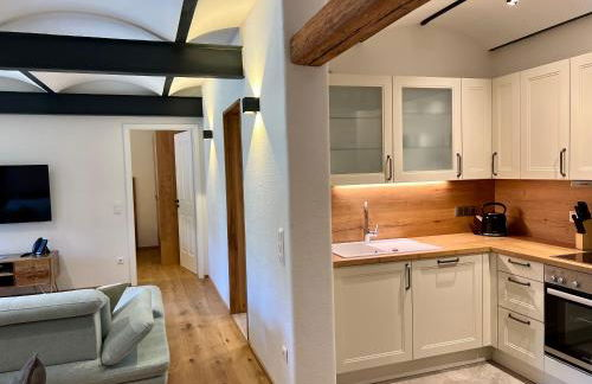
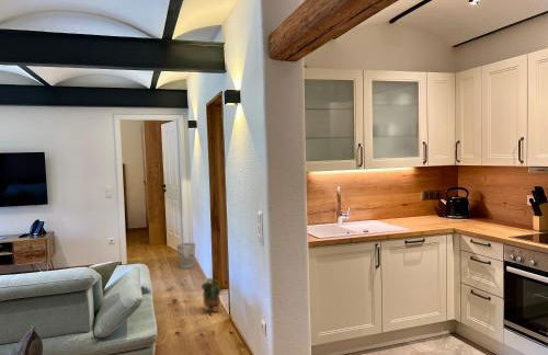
+ potted plant (210, 295)
+ wastebasket (185, 255)
